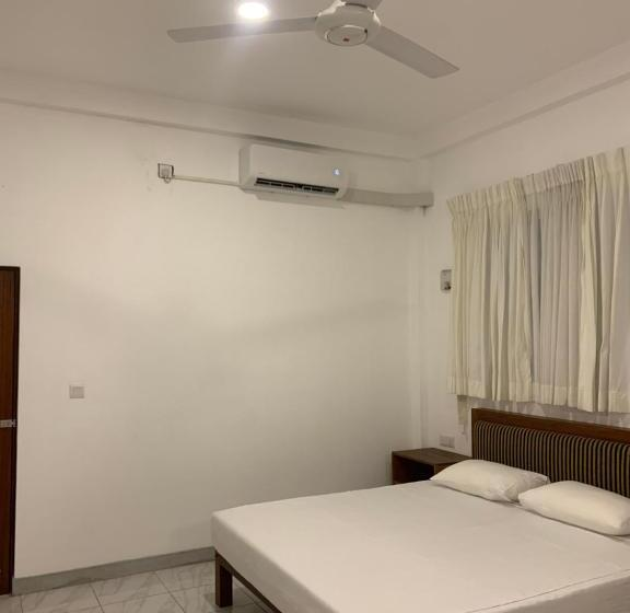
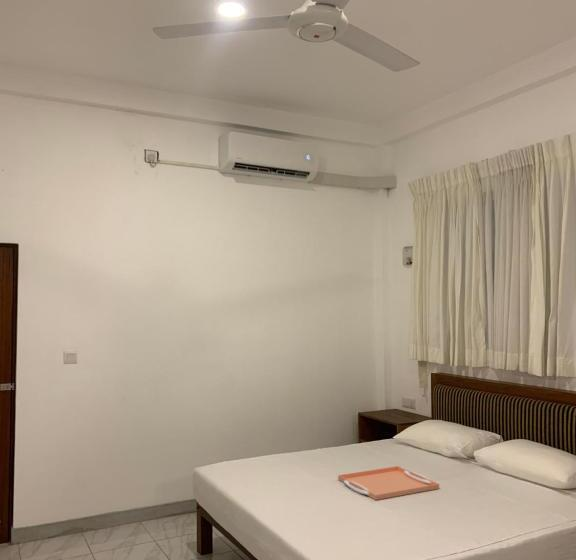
+ serving tray (387, 481)
